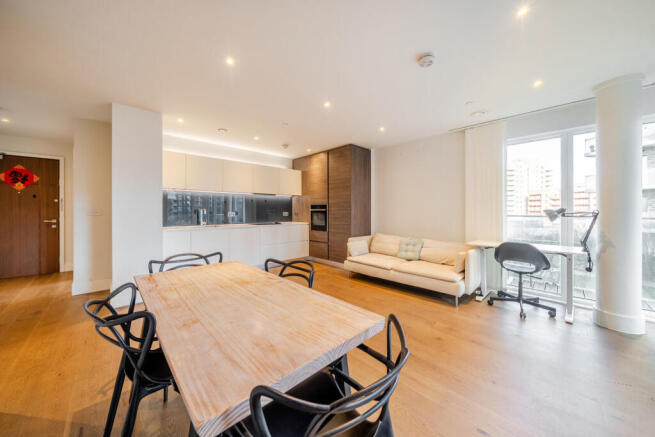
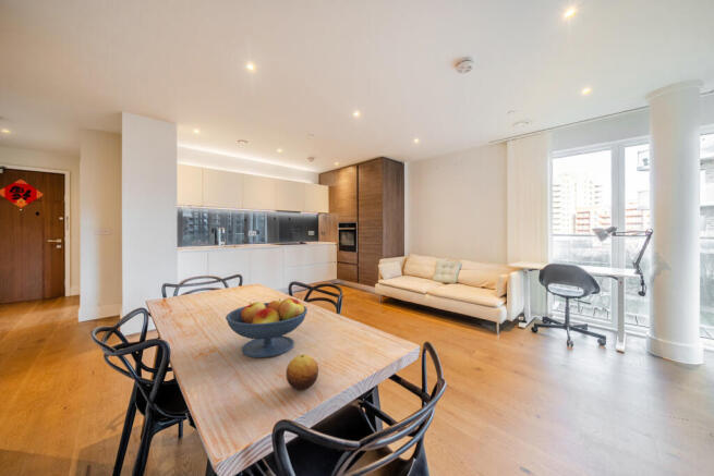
+ fruit (302, 371)
+ fruit bowl (268, 322)
